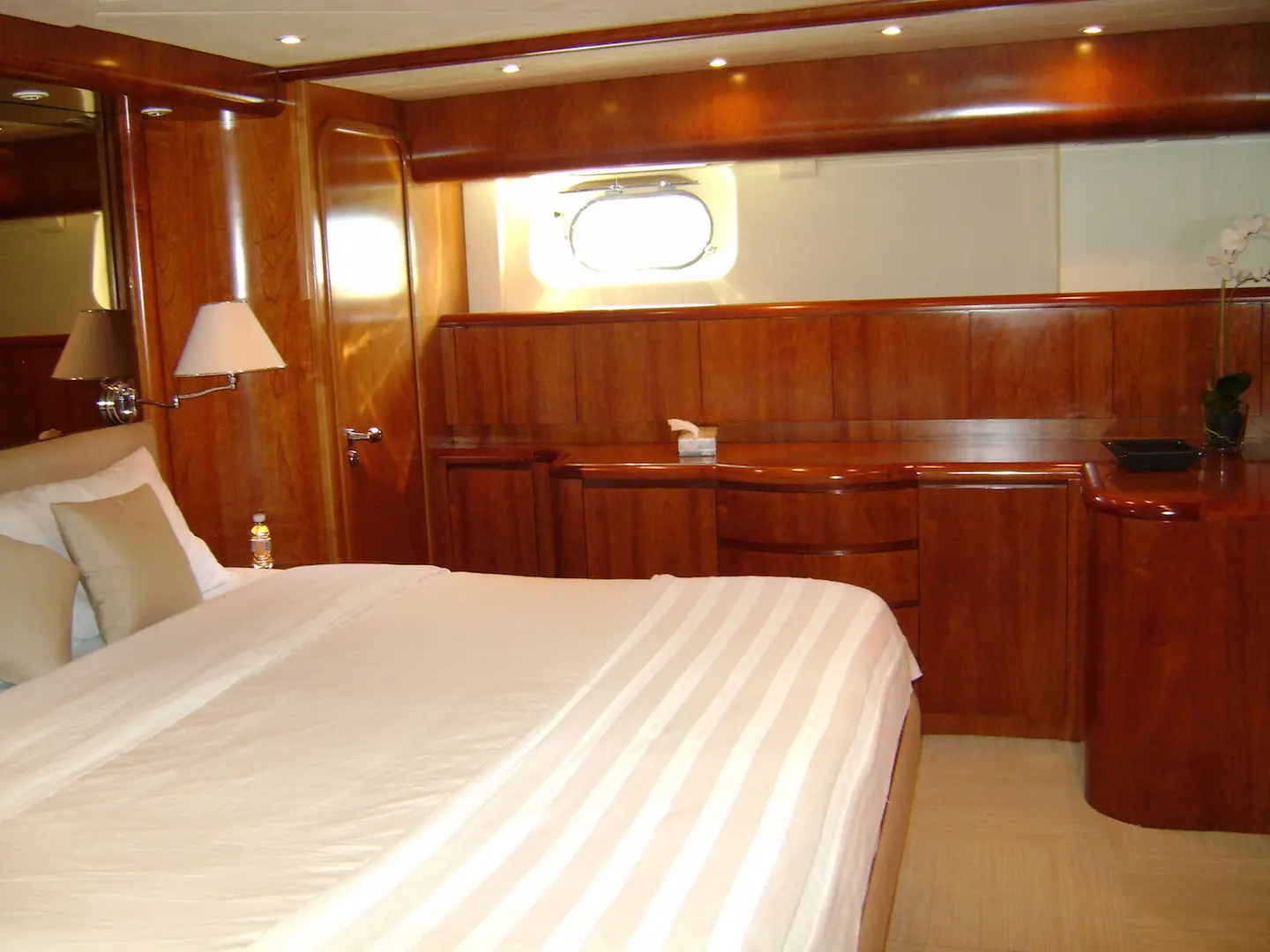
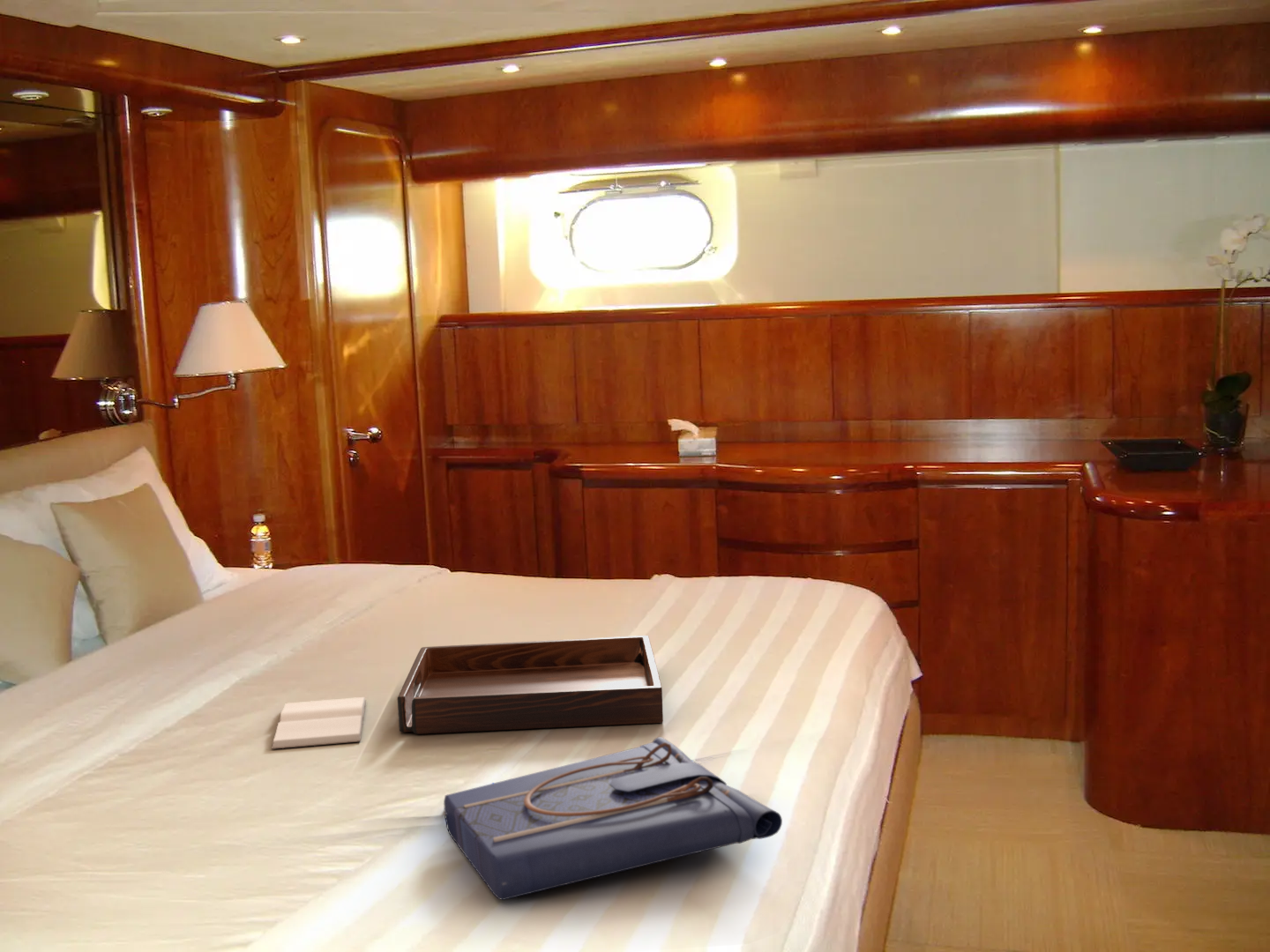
+ serving tray (533, 681)
+ tote bag (601, 806)
+ book (321, 718)
